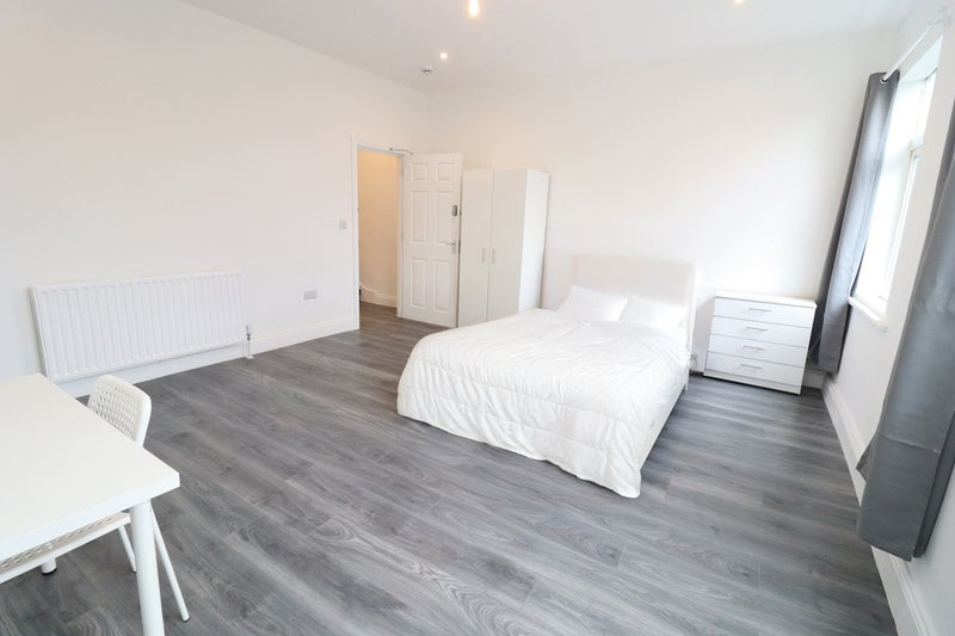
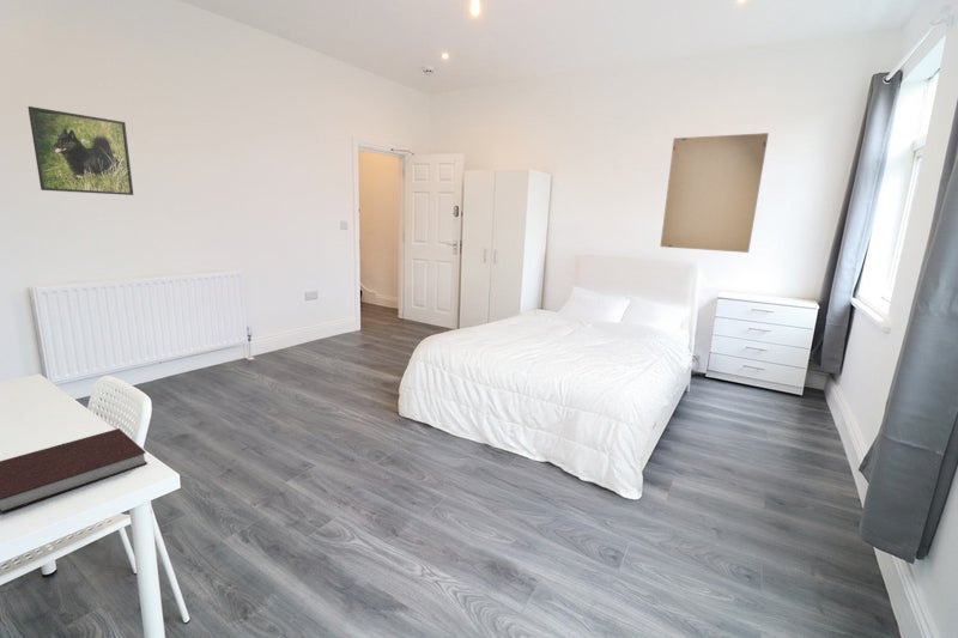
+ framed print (85, 154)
+ home mirror (710, 194)
+ notebook (67, 464)
